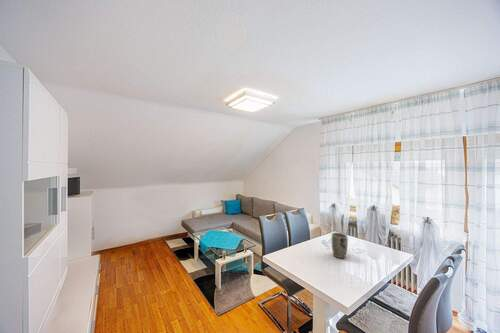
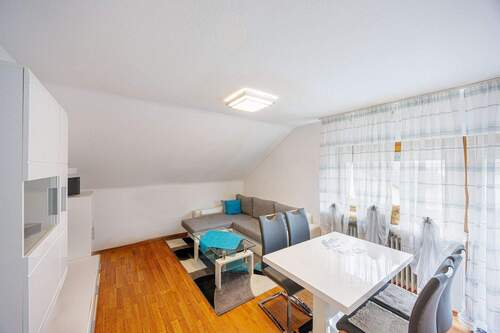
- plant pot (339, 245)
